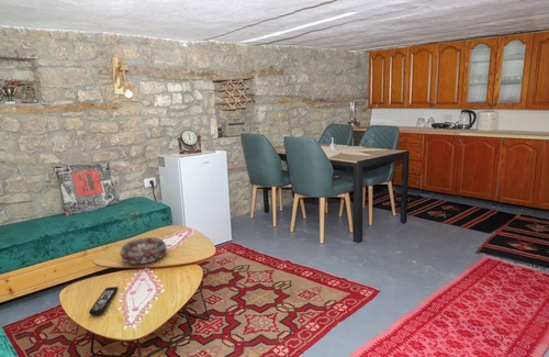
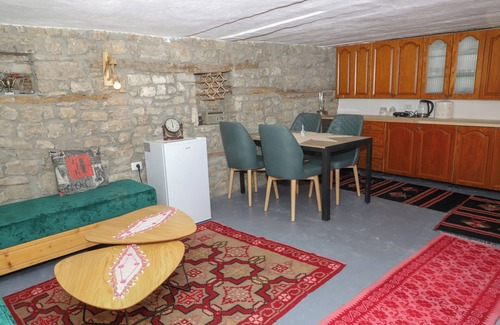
- decorative bowl (144, 250)
- remote control (104, 300)
